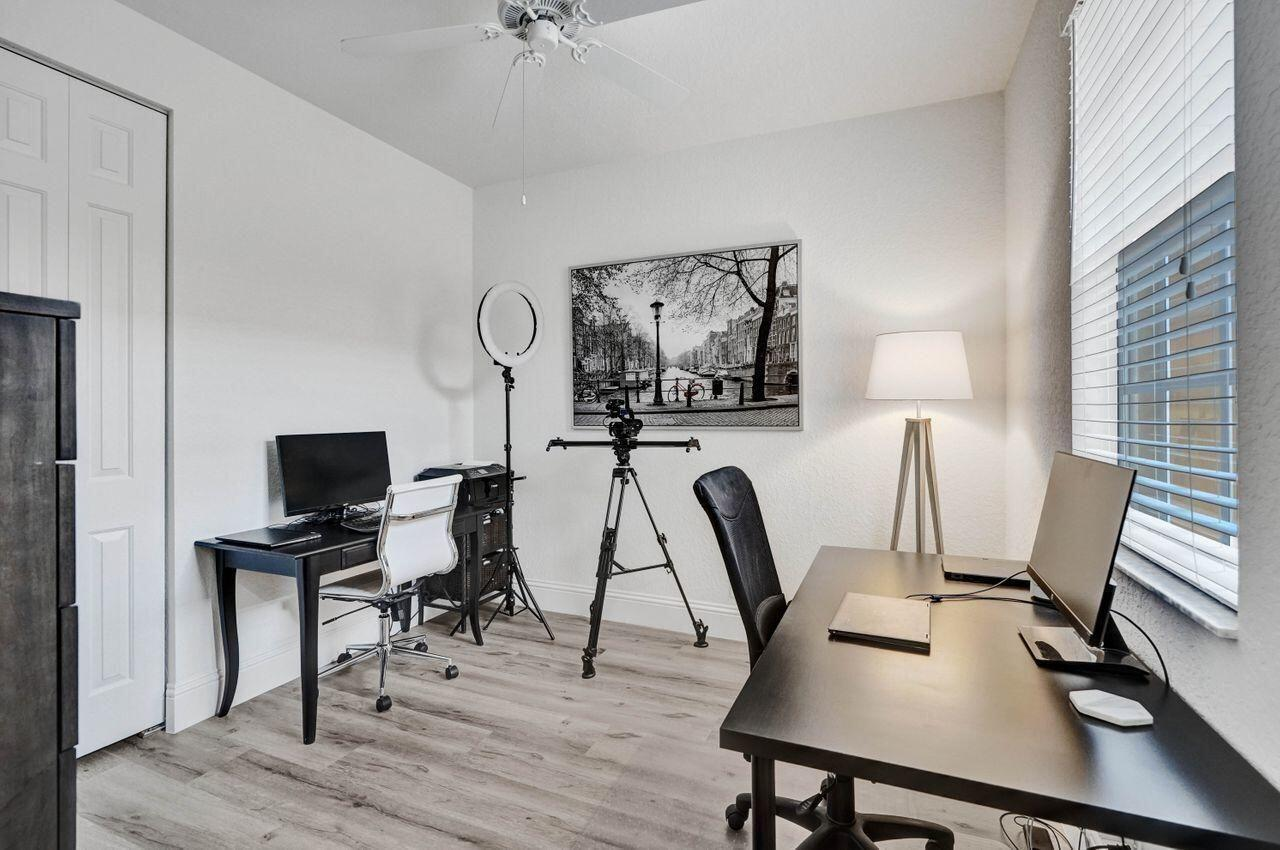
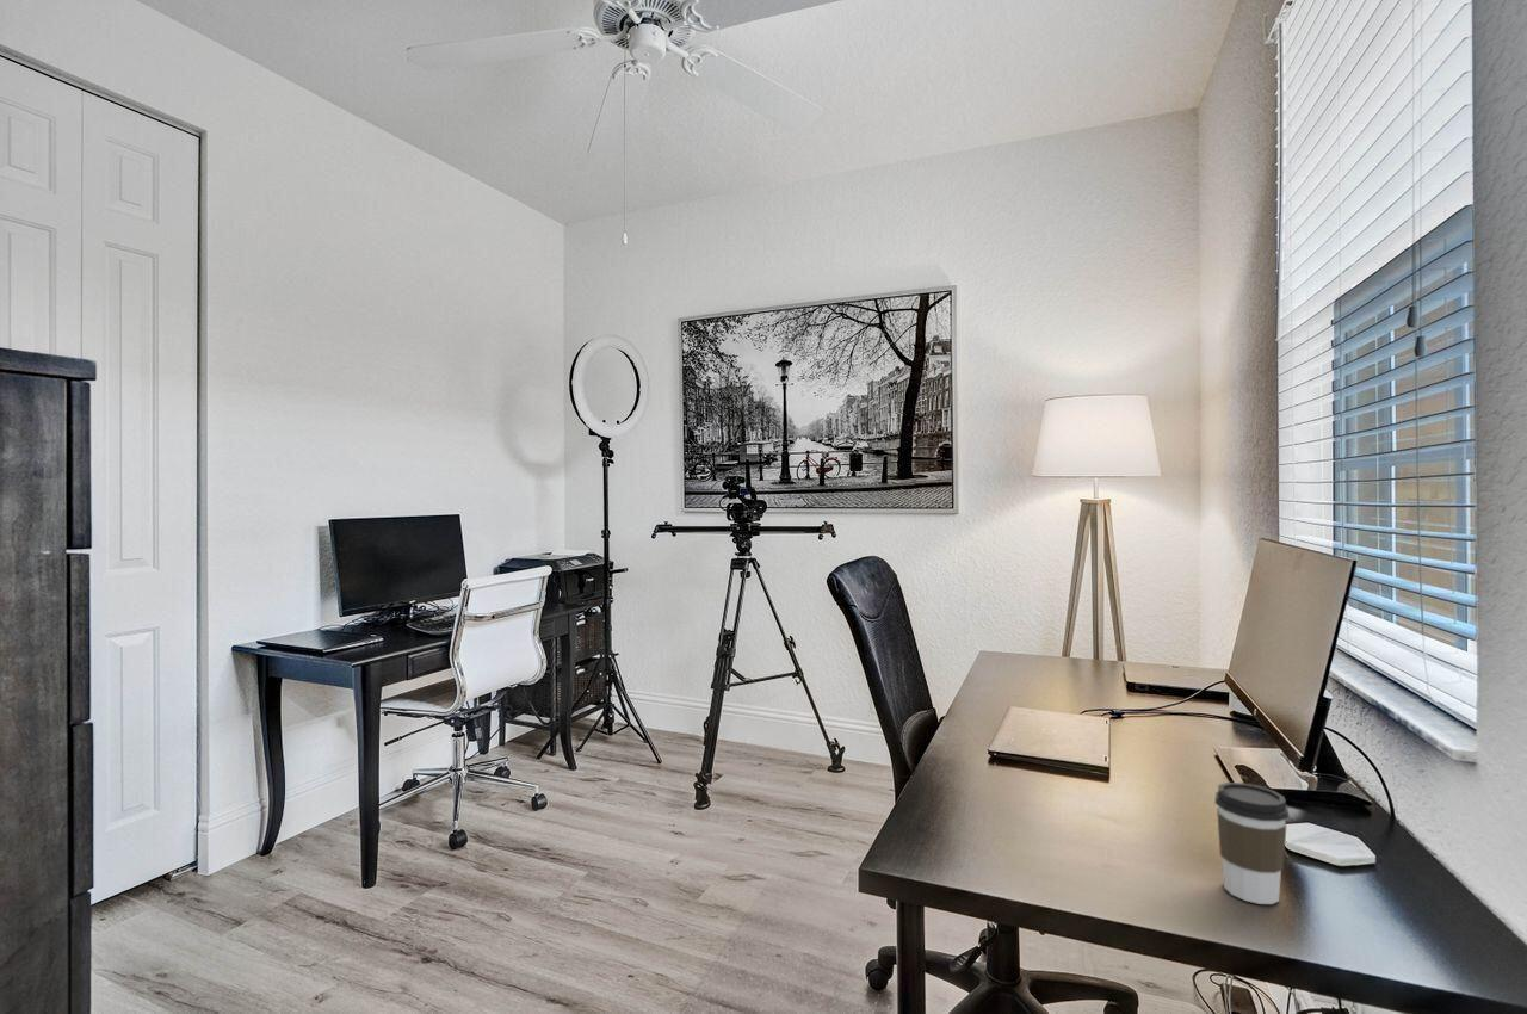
+ coffee cup (1250, 842)
